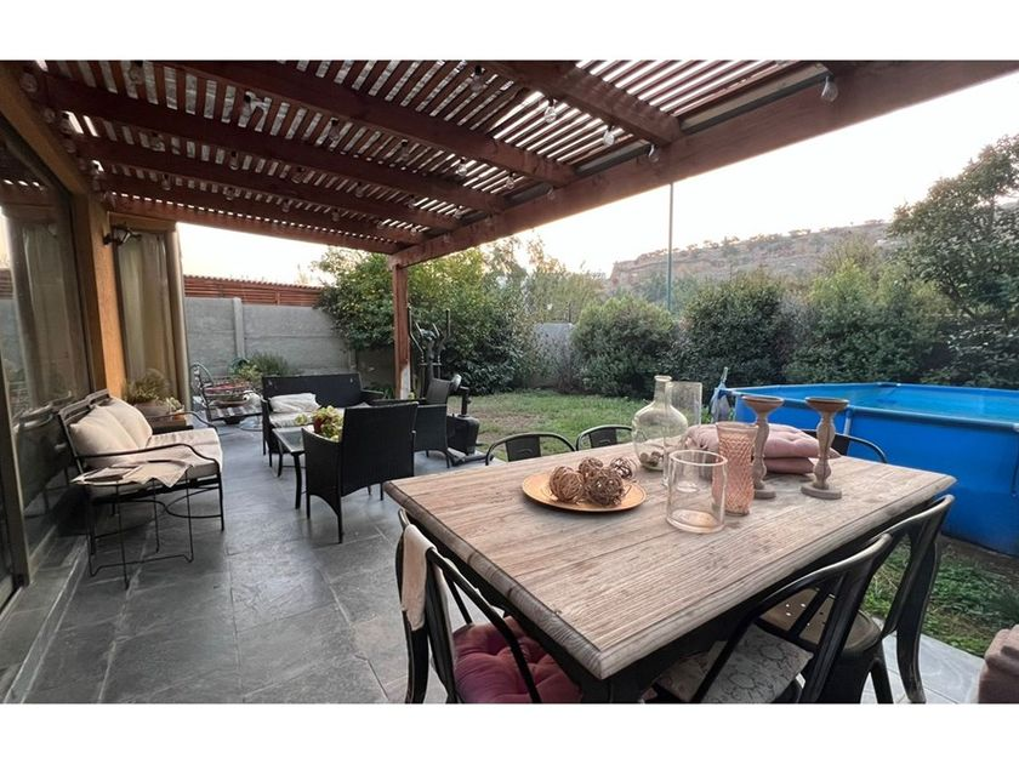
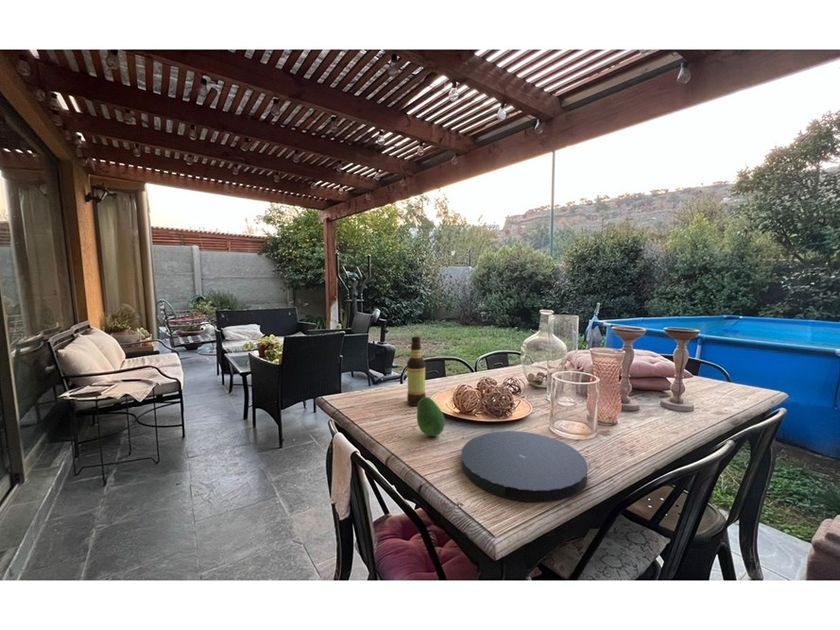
+ plate (521, 461)
+ fruit (430, 416)
+ bottle (416, 370)
